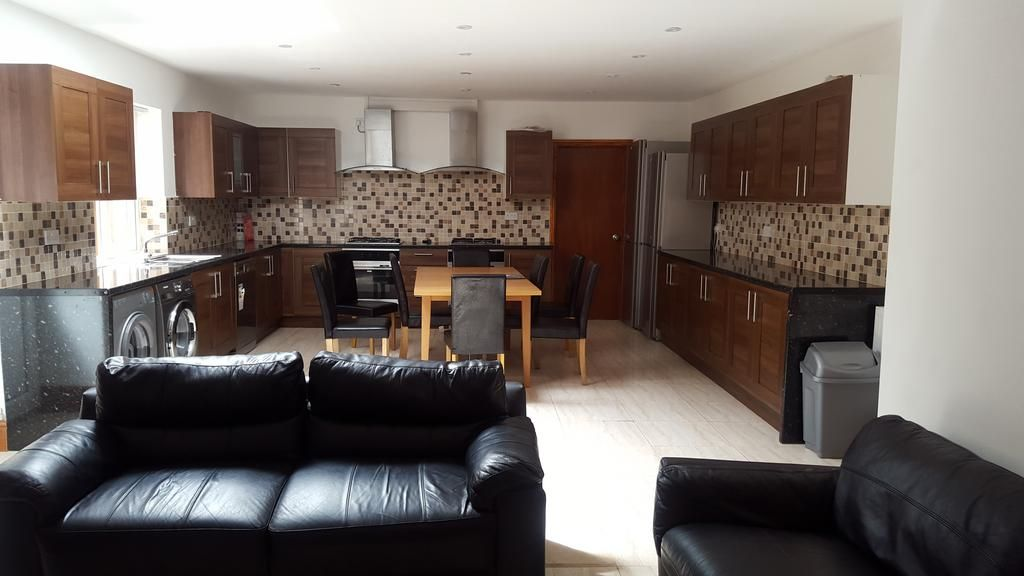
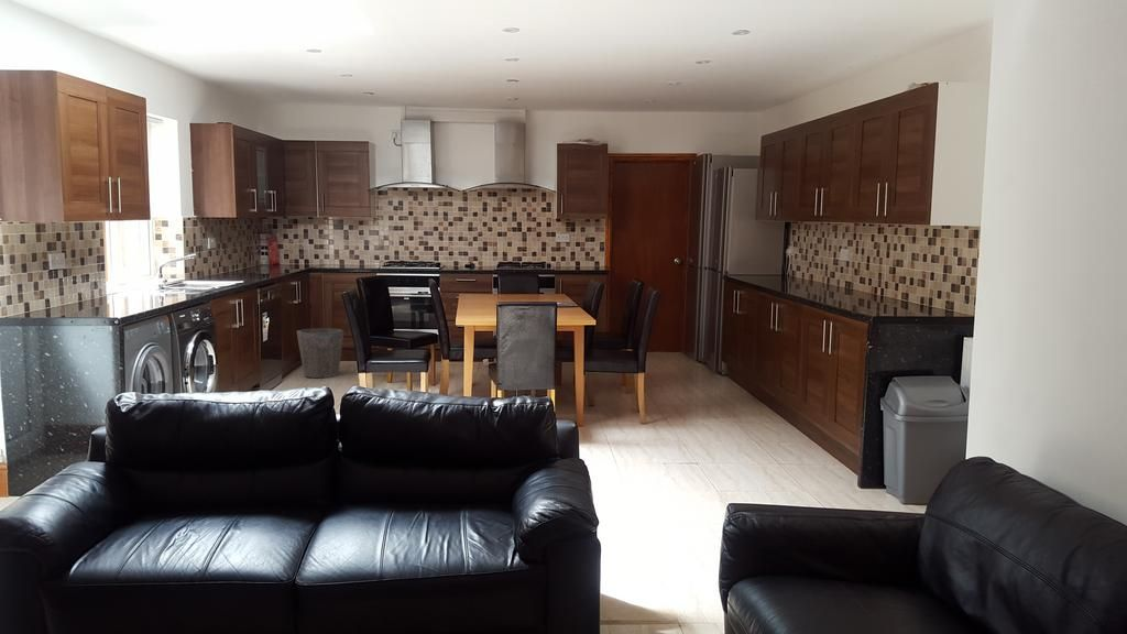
+ waste bin (320, 352)
